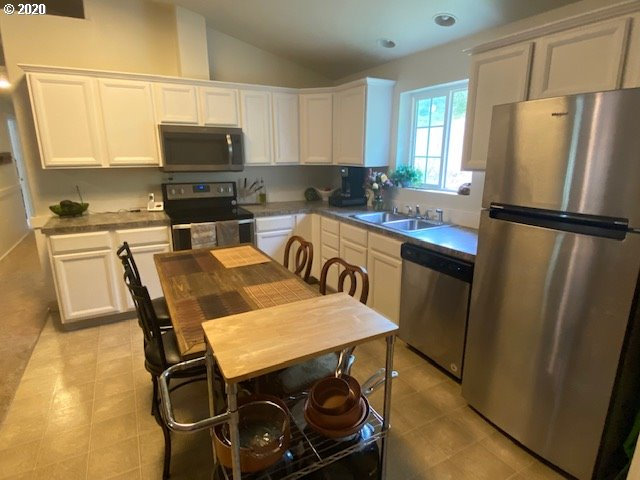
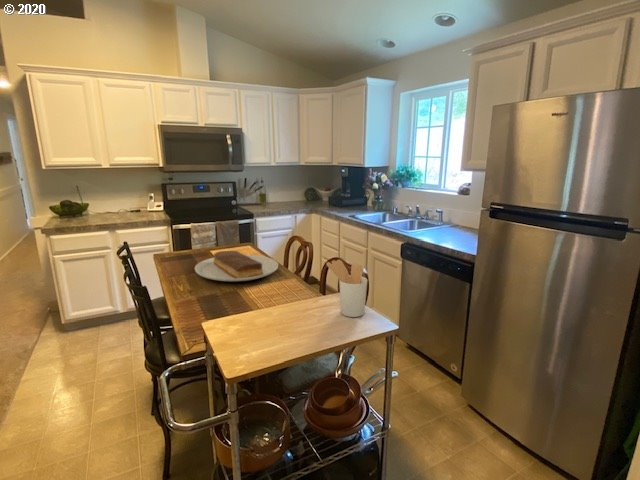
+ utensil holder (346, 286)
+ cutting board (237, 264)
